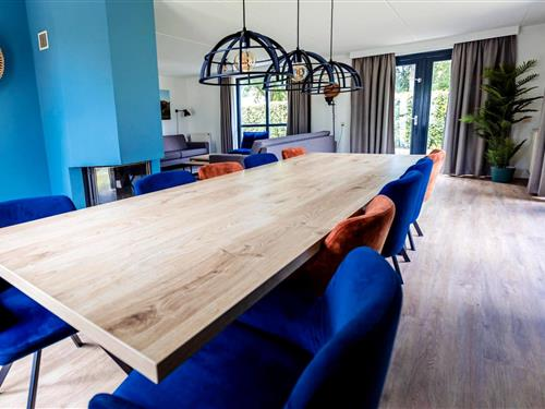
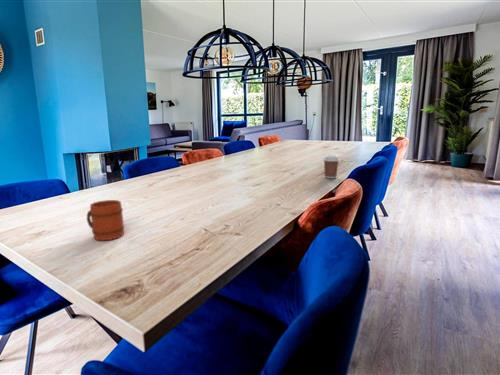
+ mug (103, 219)
+ coffee cup (330, 166)
